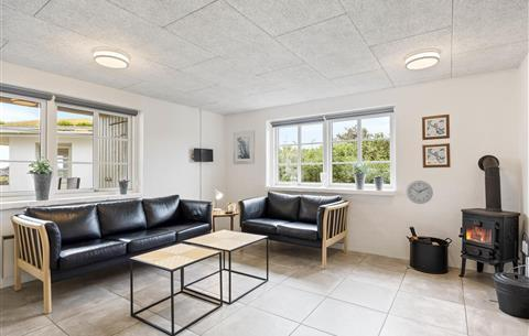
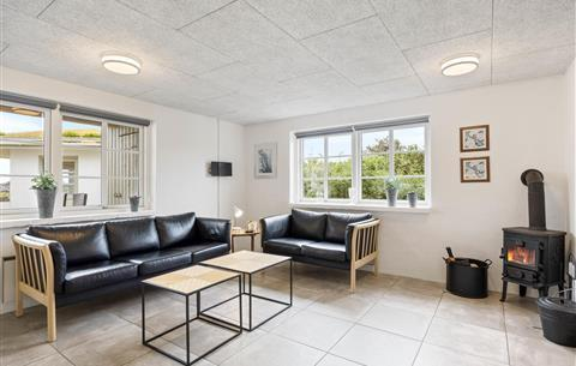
- wall clock (419, 192)
